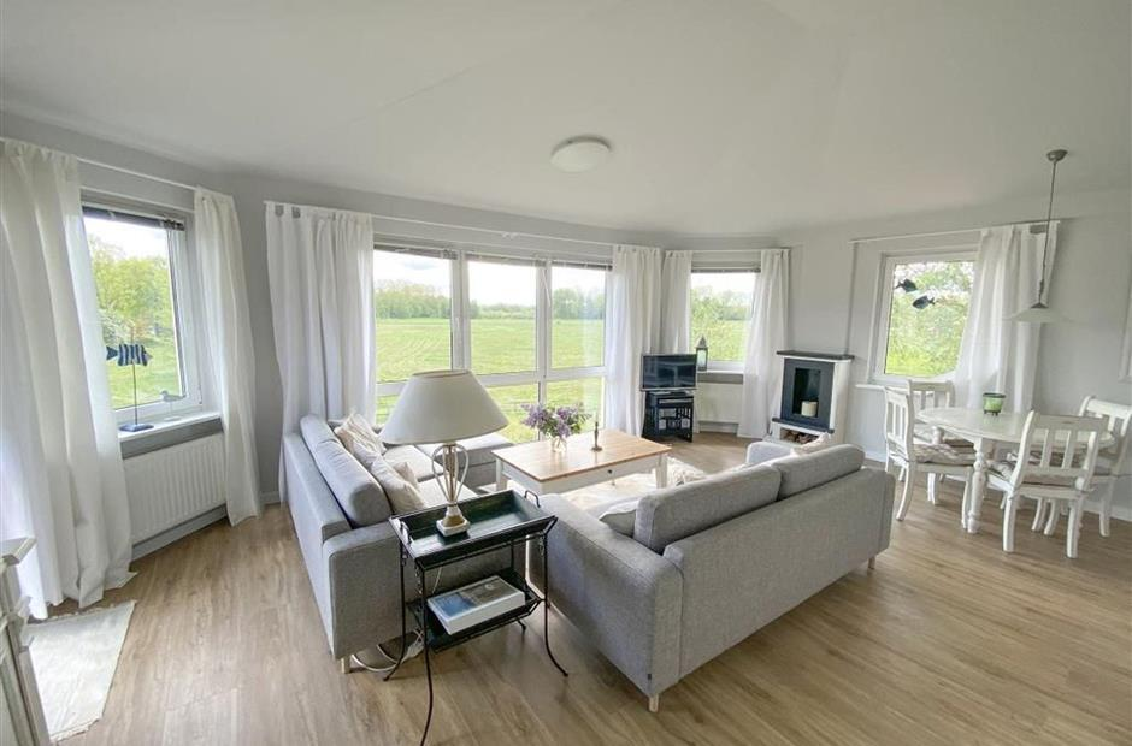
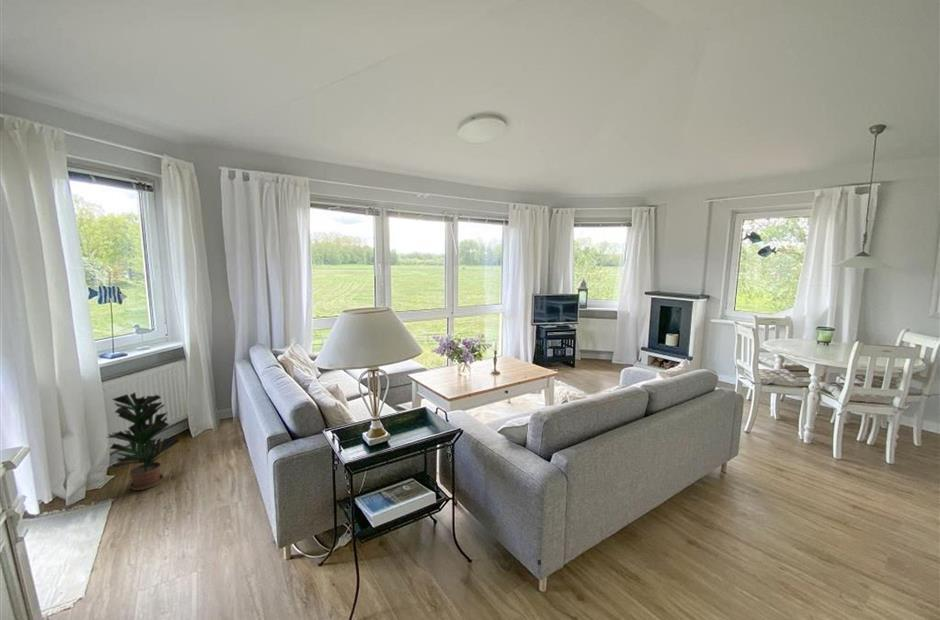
+ potted plant (137, 439)
